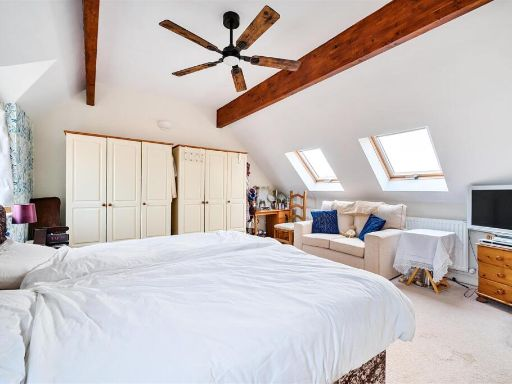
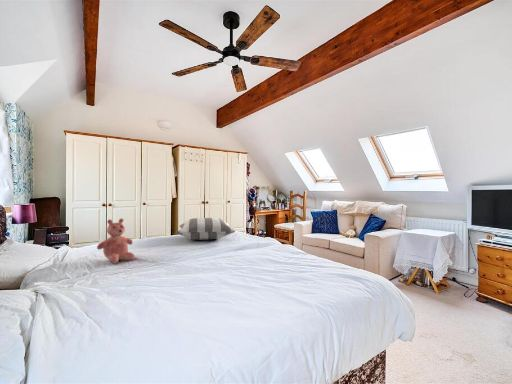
+ pillow (205, 228)
+ teddy bear (118, 239)
